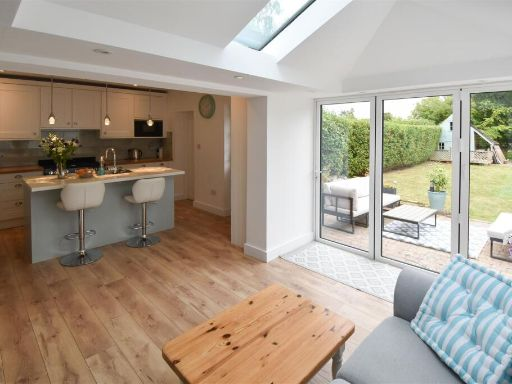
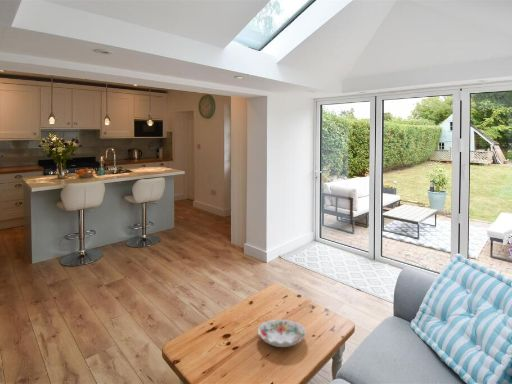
+ decorative bowl (281, 335)
